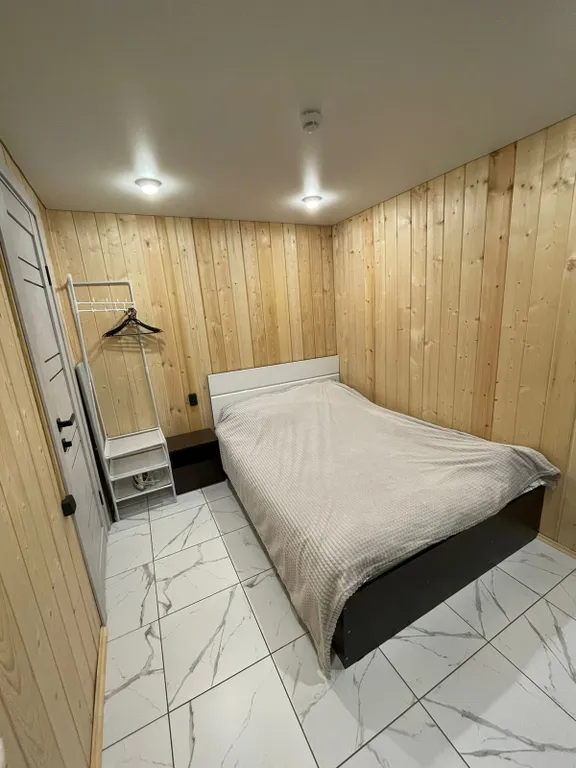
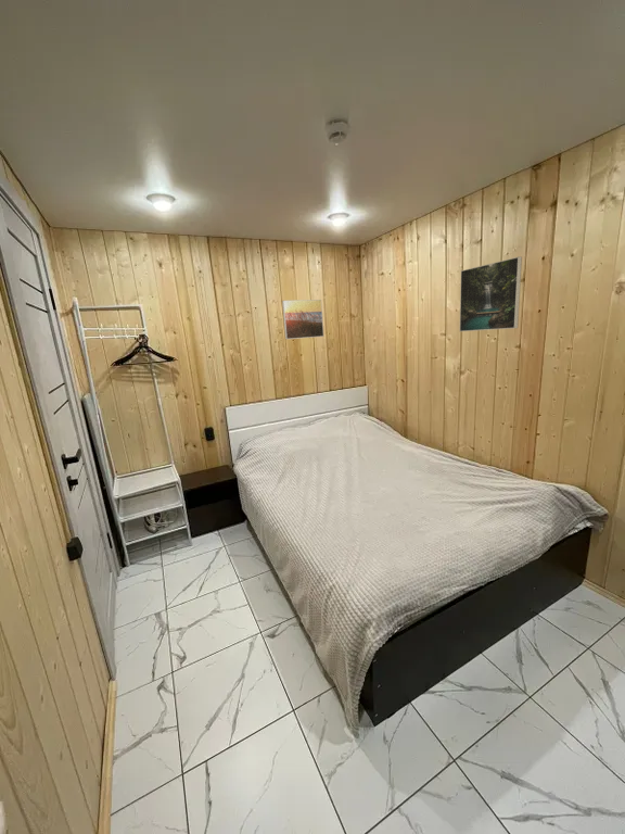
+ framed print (303, 319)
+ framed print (487, 298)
